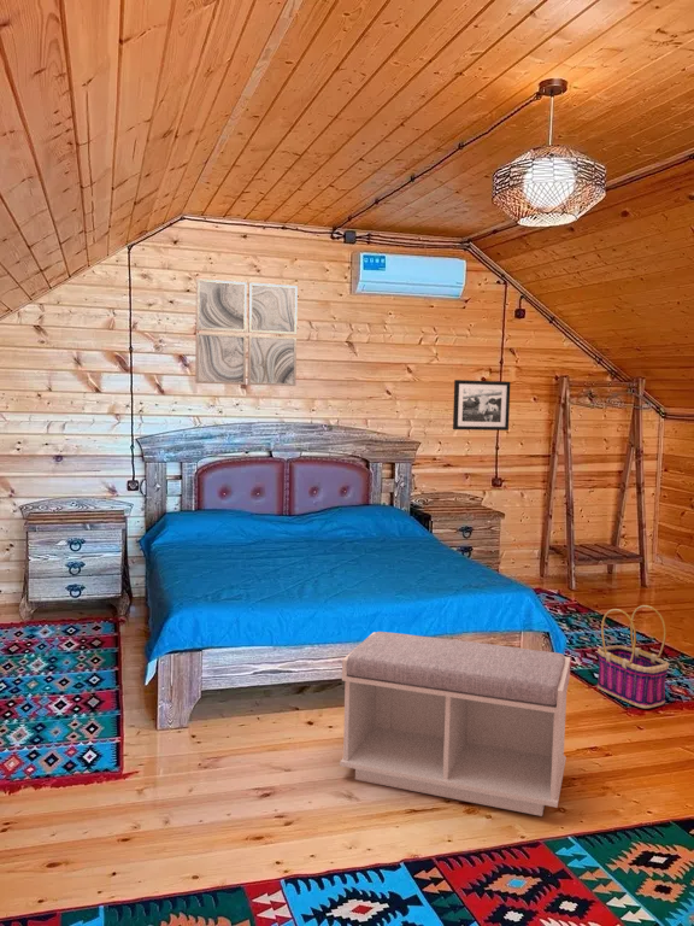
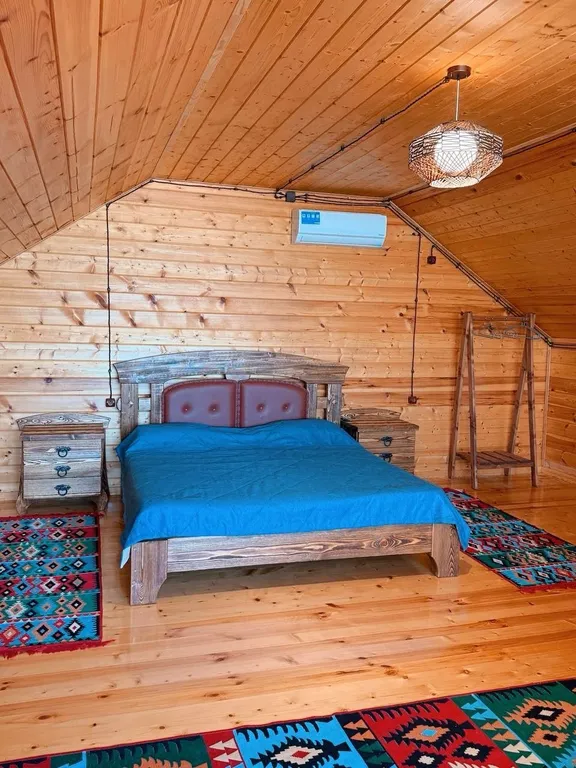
- wall art (248, 332)
- bench (455, 715)
- picture frame (481, 405)
- basket (633, 651)
